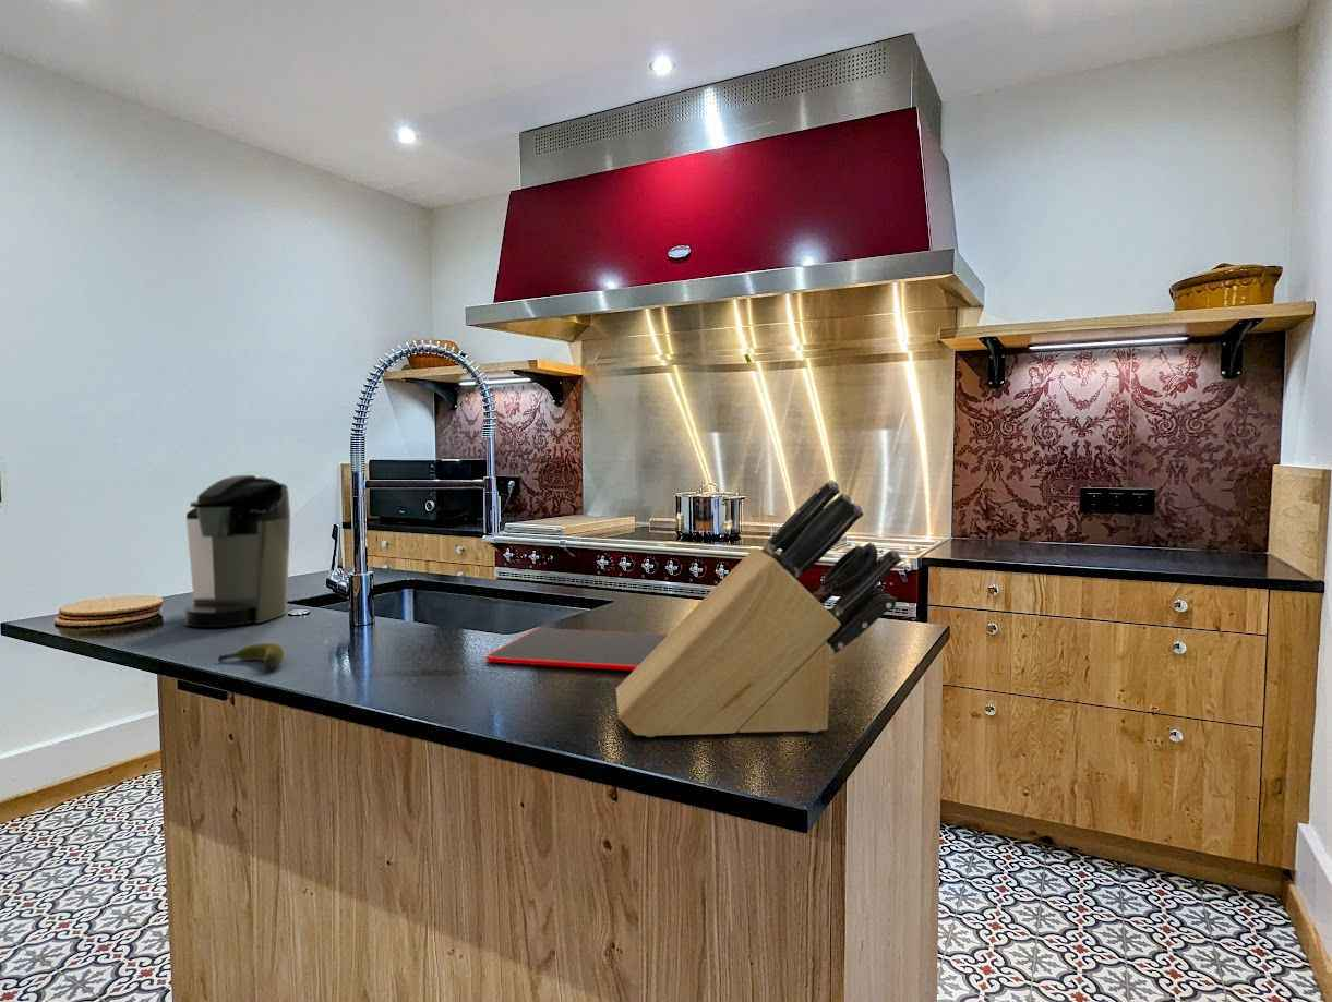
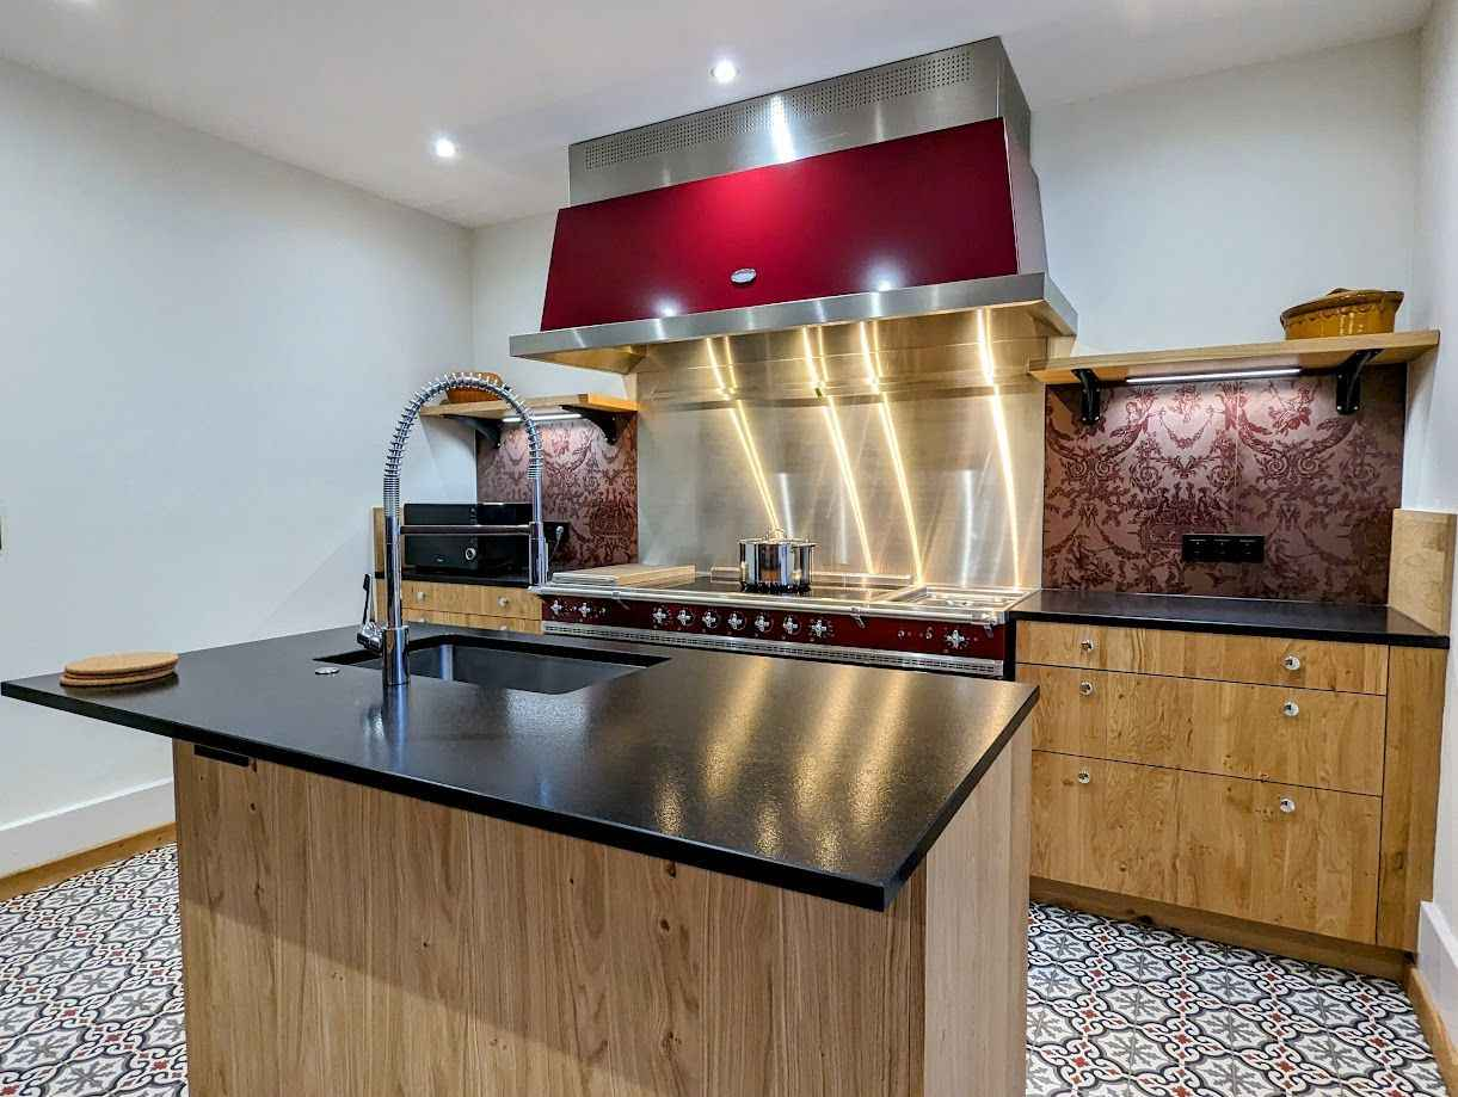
- coffee maker (220, 545)
- knife block (754, 602)
- banana (253, 654)
- cutting board (648, 651)
